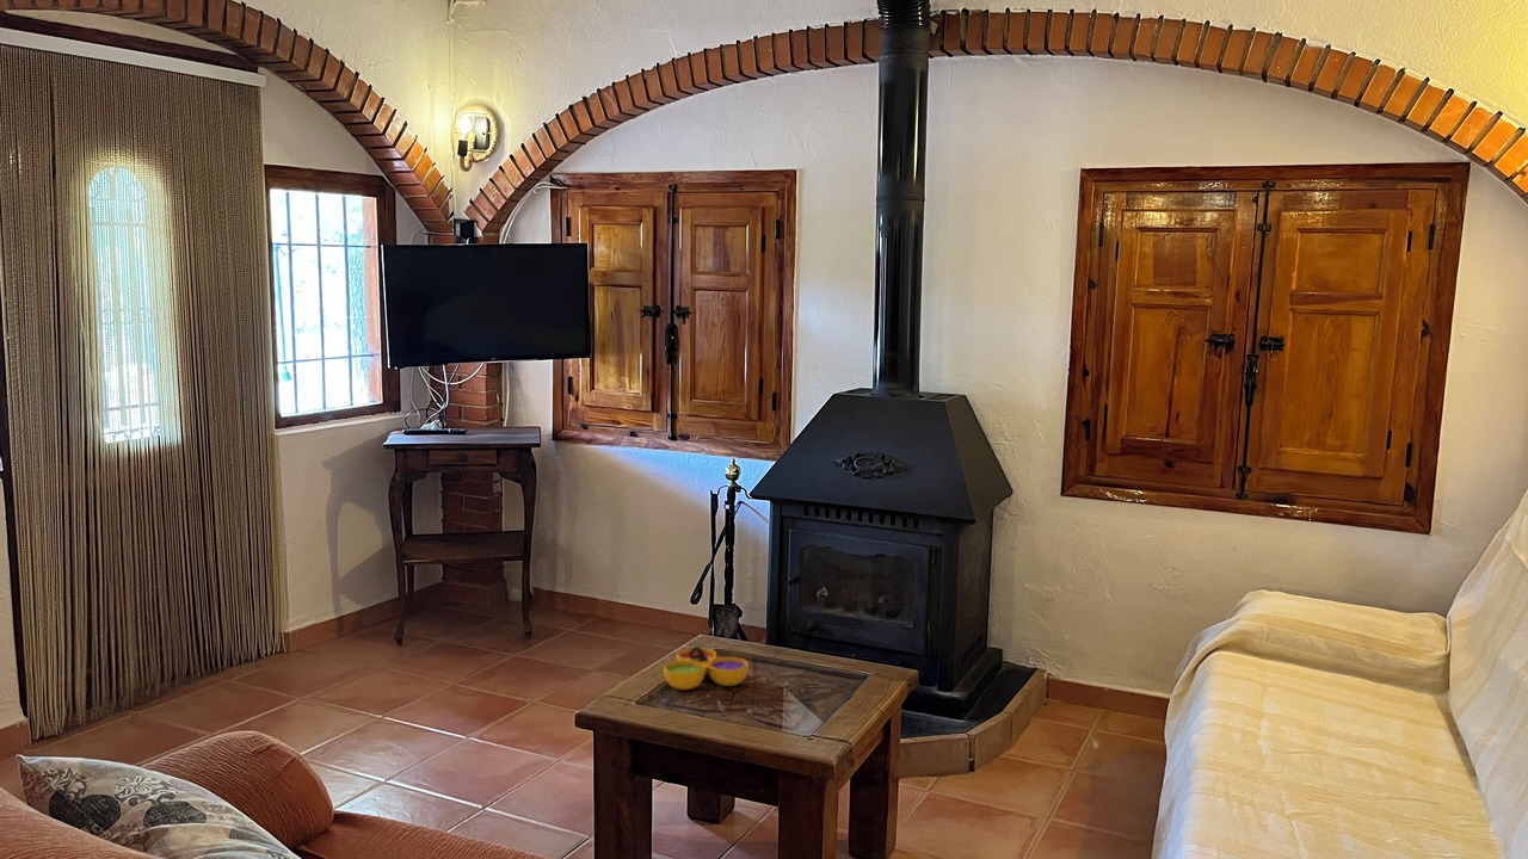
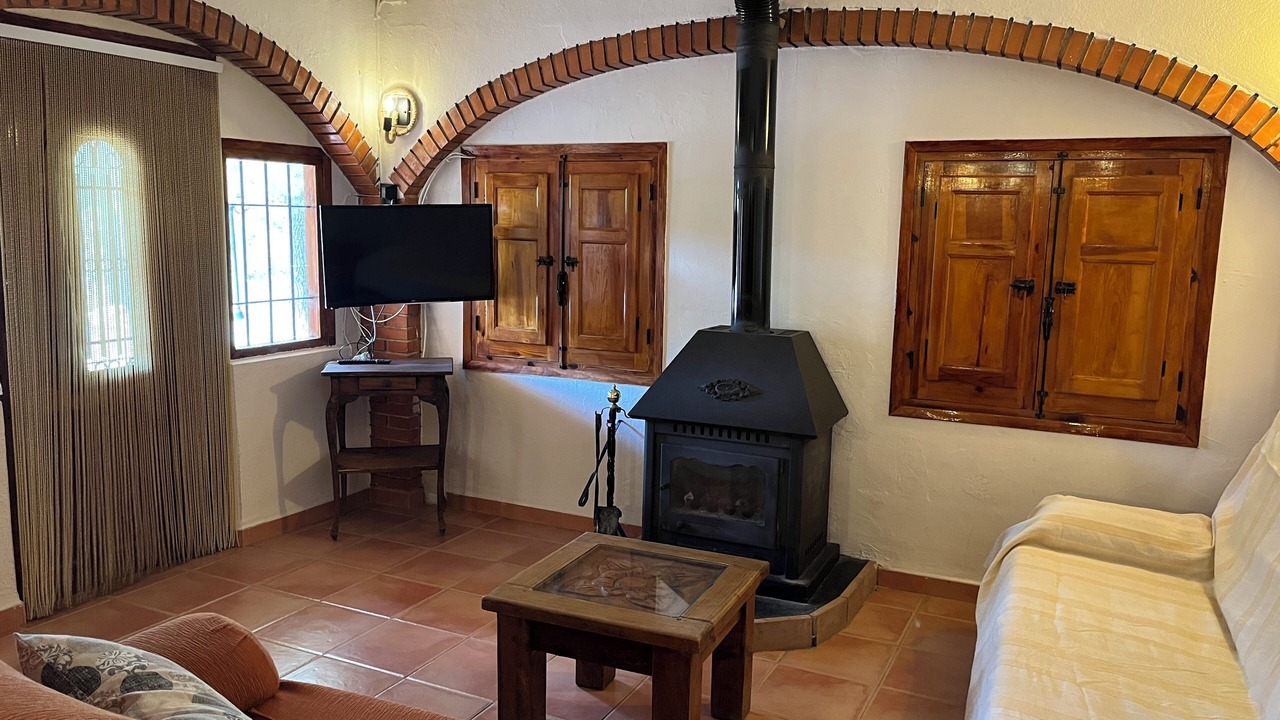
- decorative bowl (701, 662)
